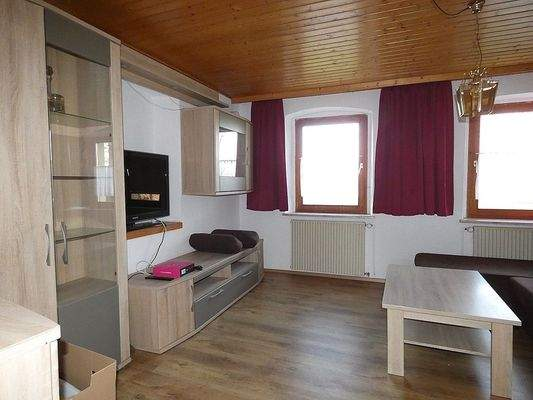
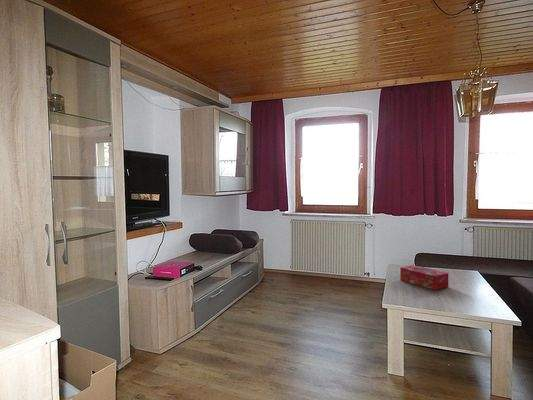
+ tissue box (423, 276)
